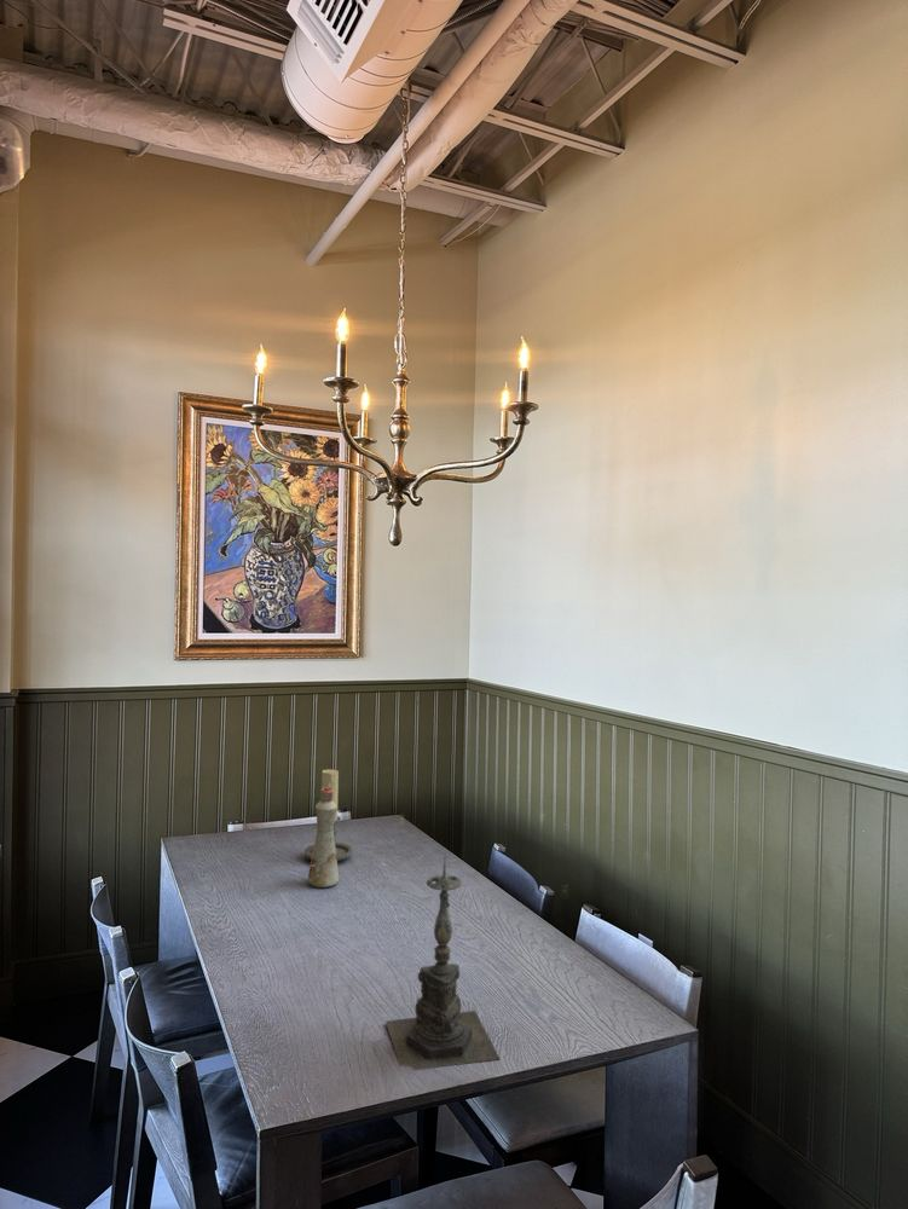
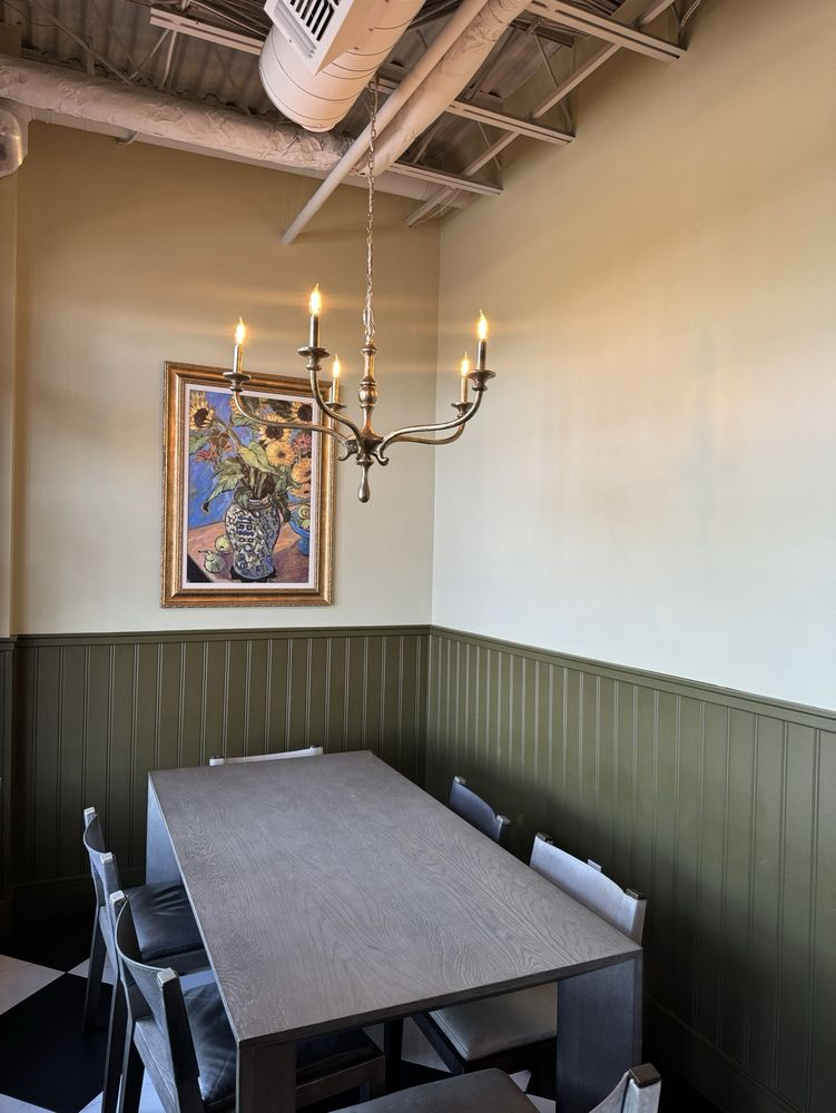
- candle holder (443, 945)
- bottle (324, 834)
- candle holder (335, 816)
